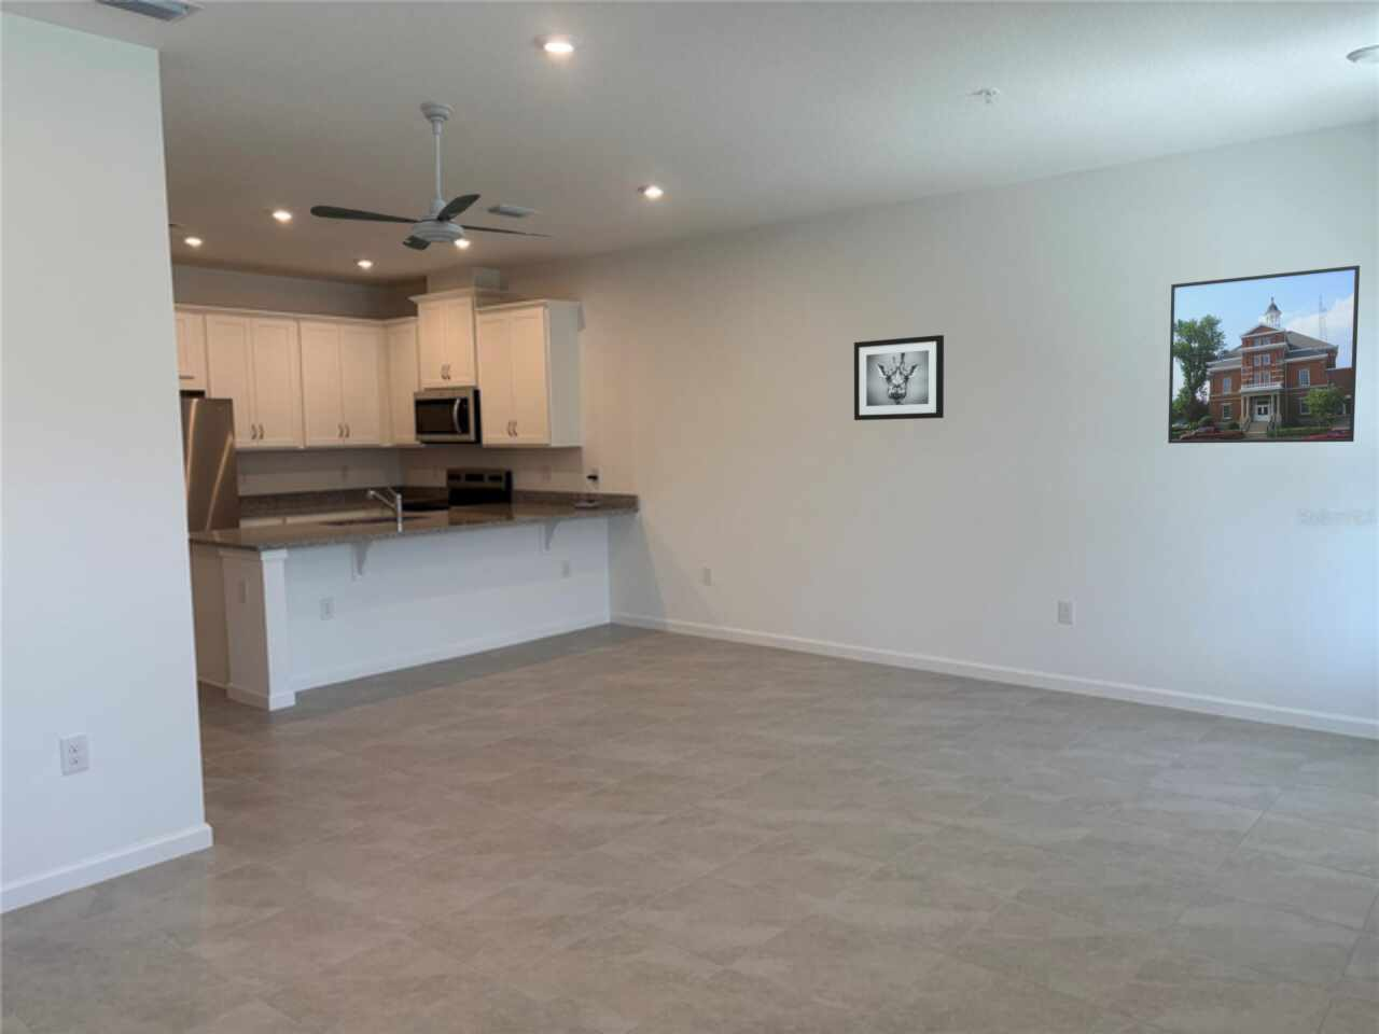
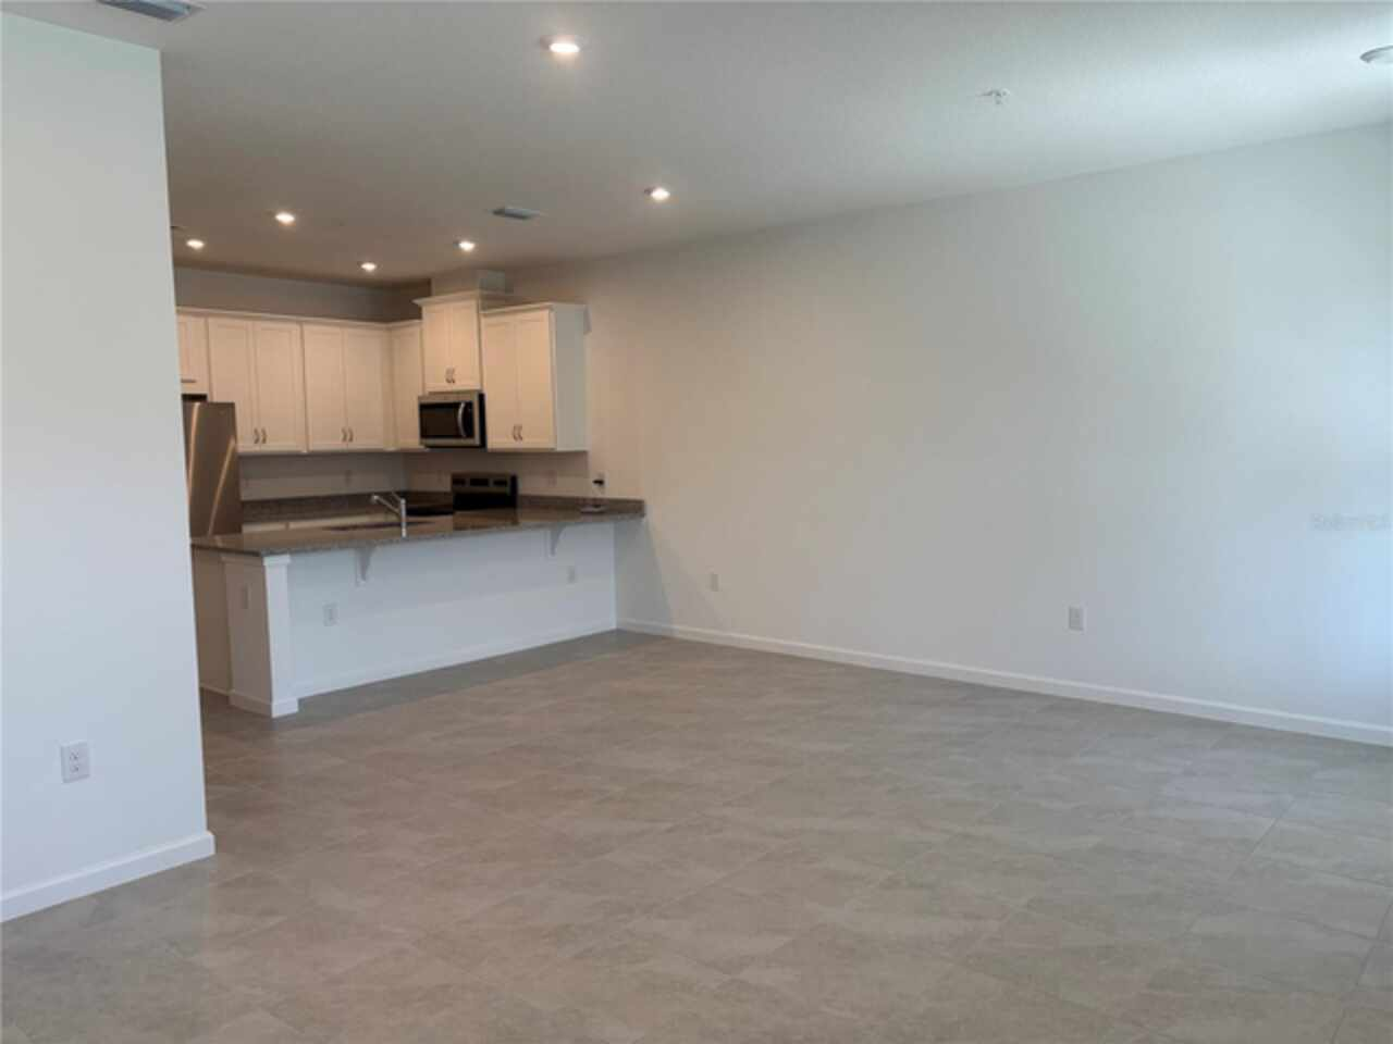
- ceiling fan (435, 172)
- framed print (1258, 358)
- wall art (897, 379)
